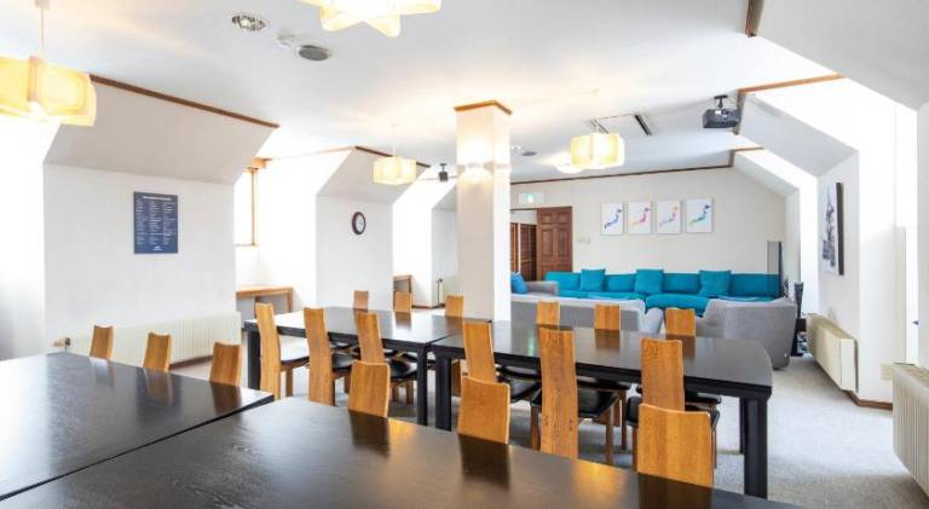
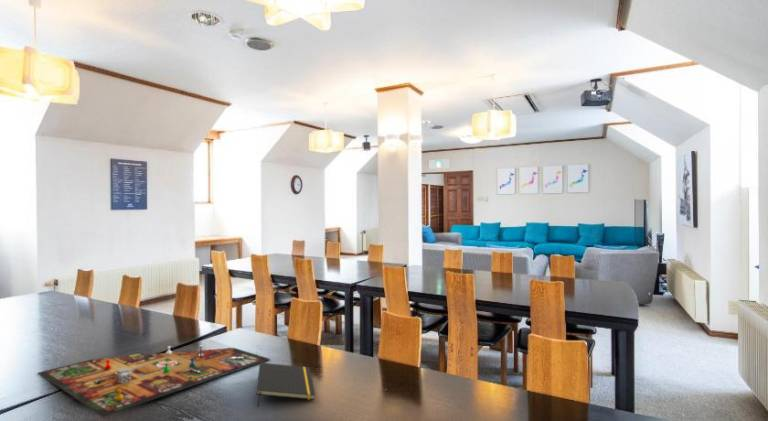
+ gameboard (158, 360)
+ notepad (285, 379)
